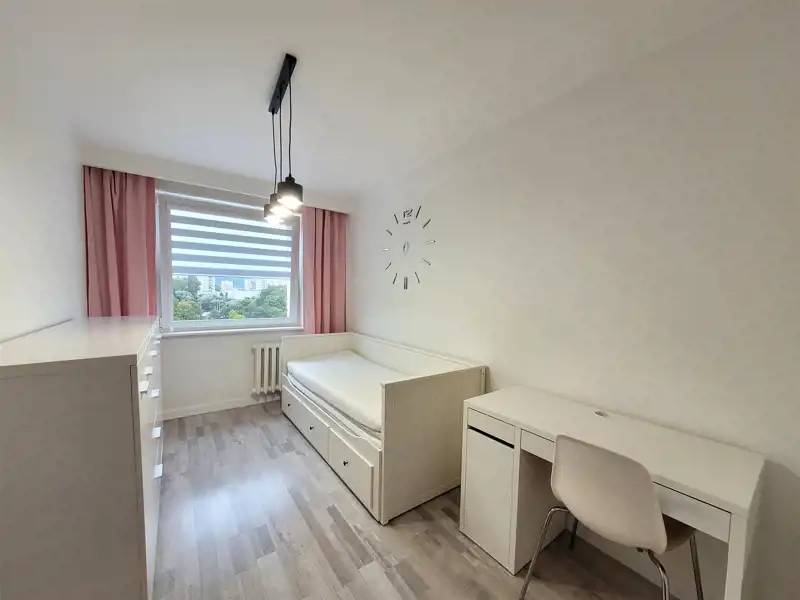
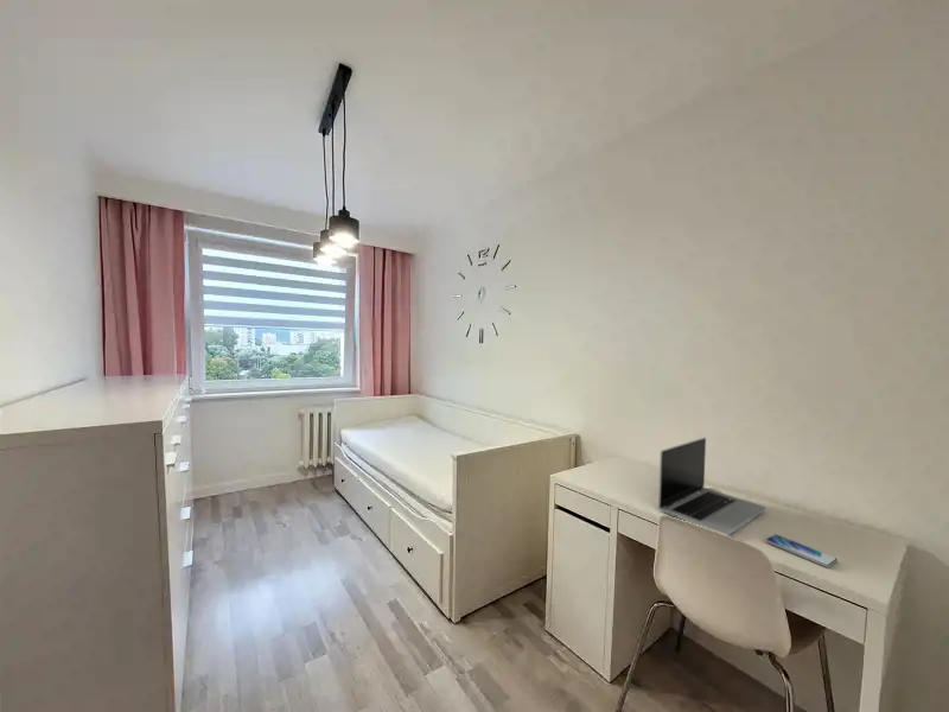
+ smartphone (800, 549)
+ laptop (709, 489)
